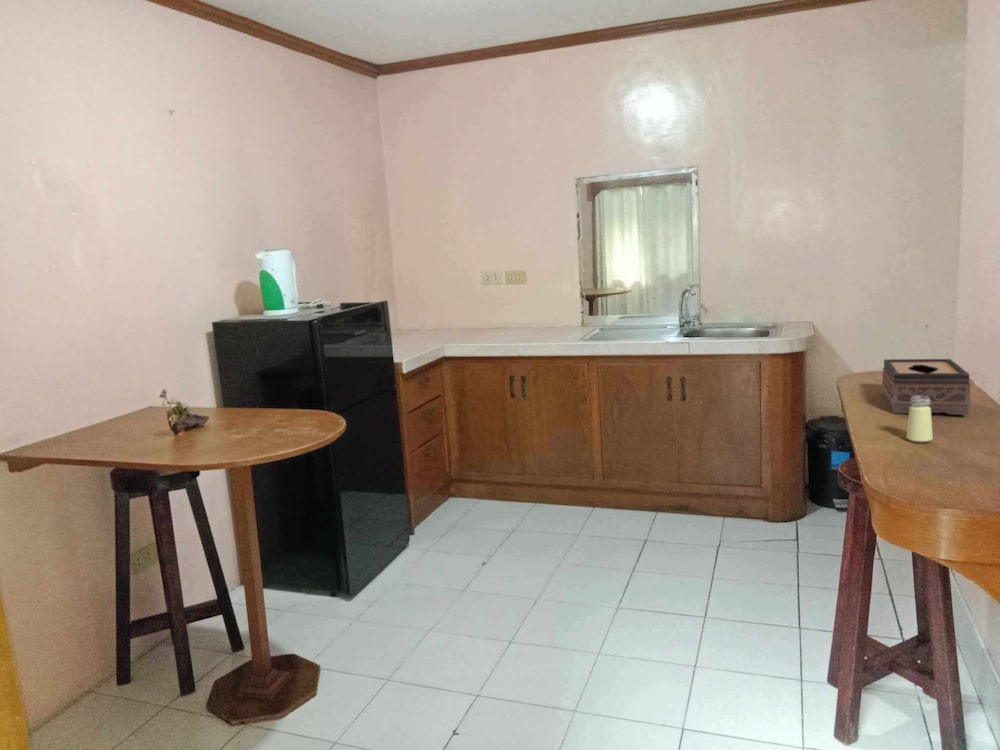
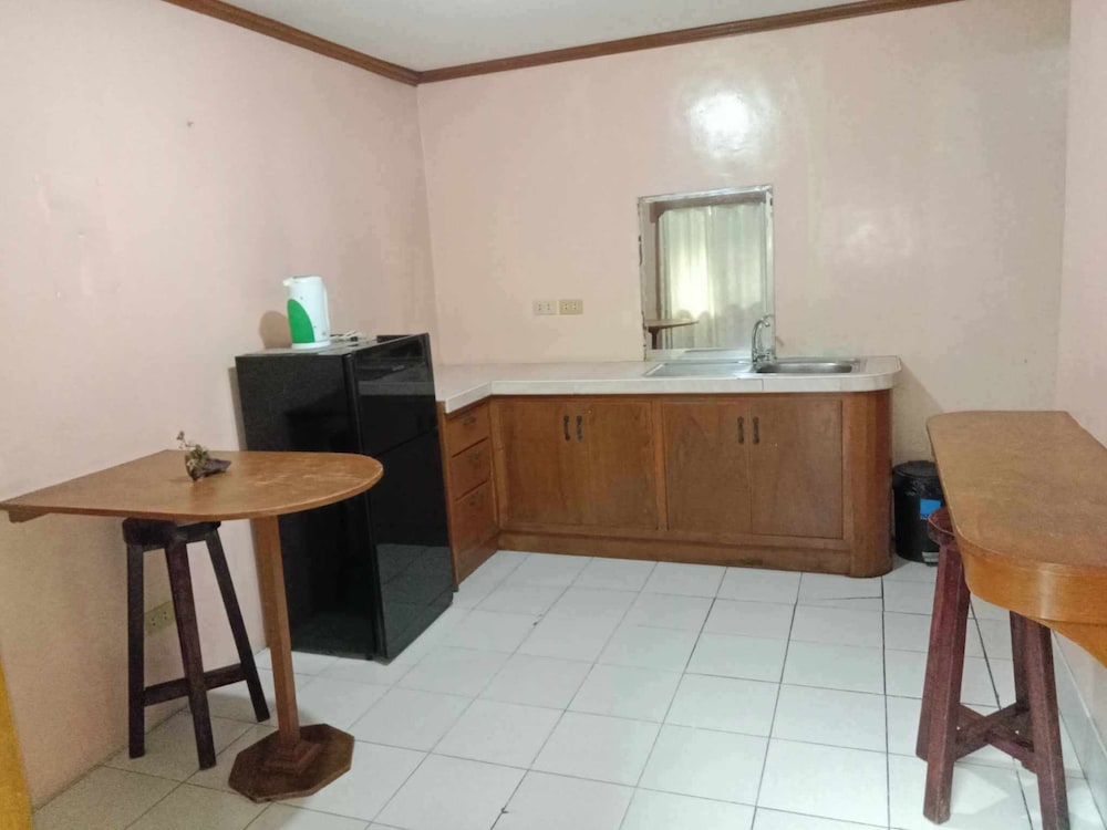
- tissue box (923, 385)
- saltshaker (920, 417)
